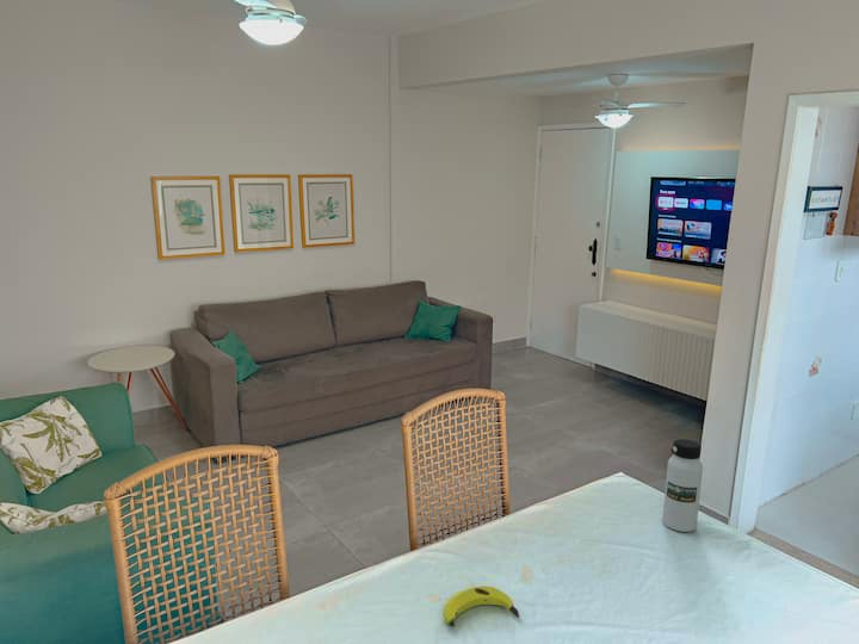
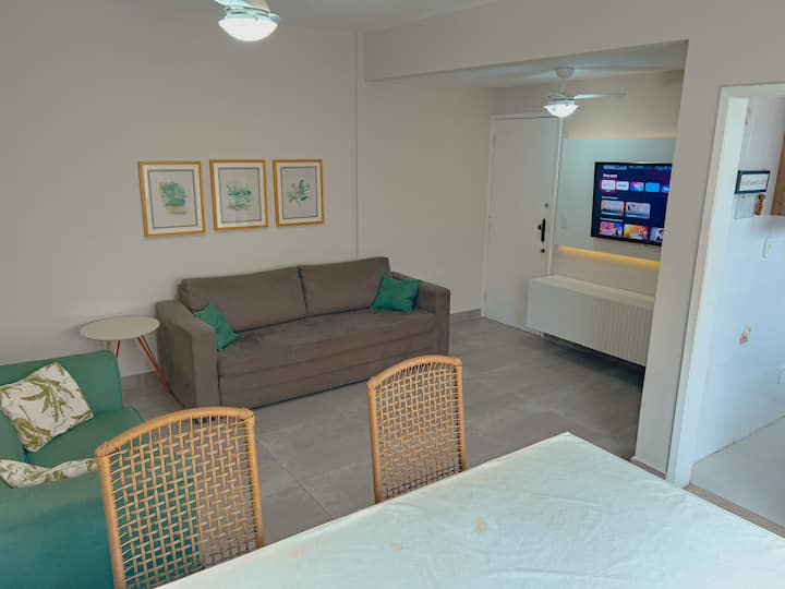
- water bottle (682, 483)
- banana (477, 605)
